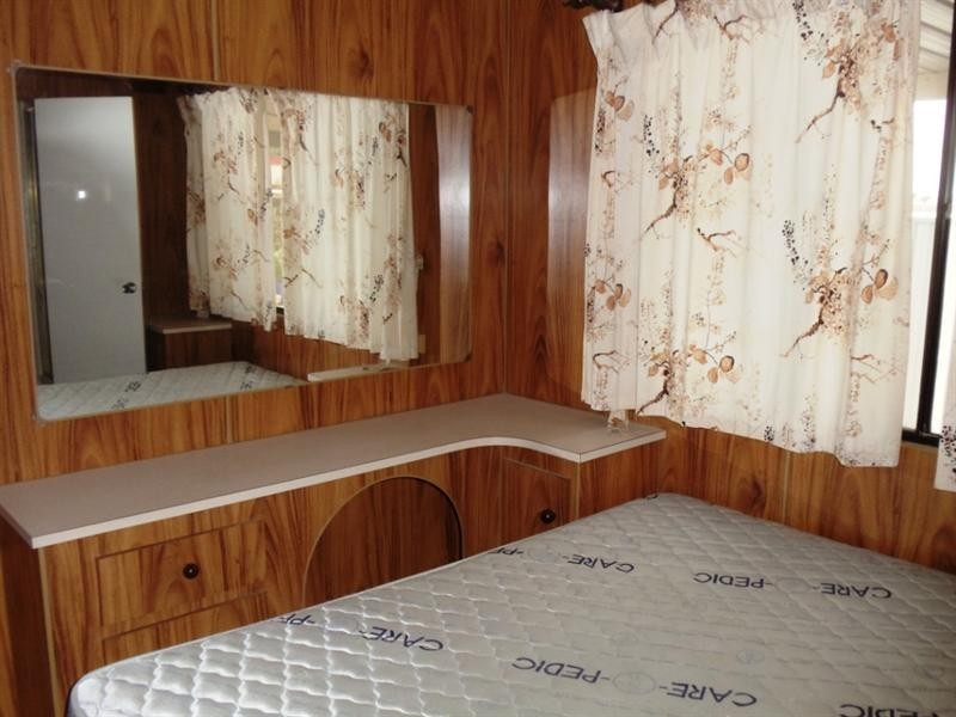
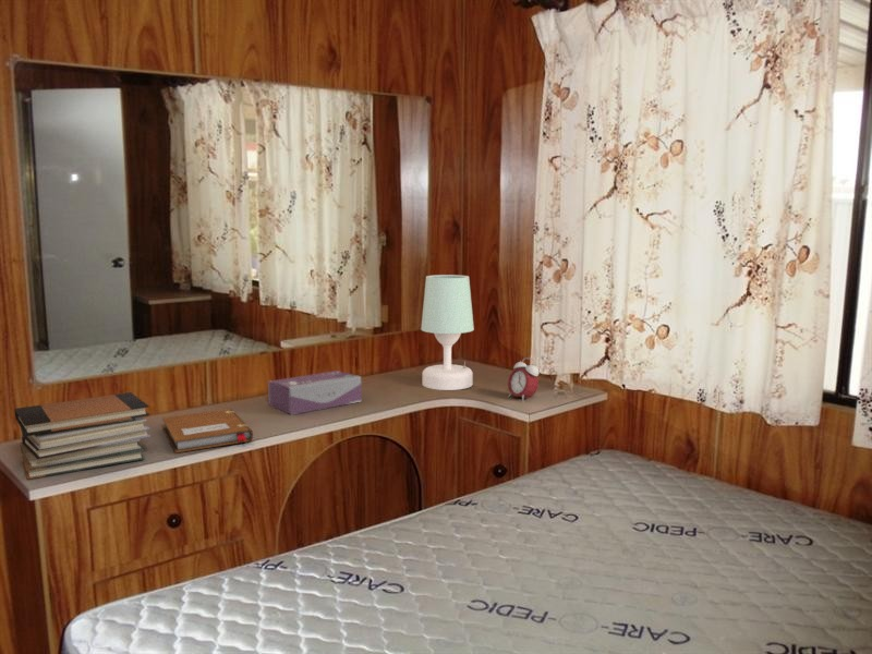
+ tissue box (315, 390)
+ notebook (207, 428)
+ alarm clock (522, 378)
+ book stack (84, 433)
+ table lamp (447, 330)
